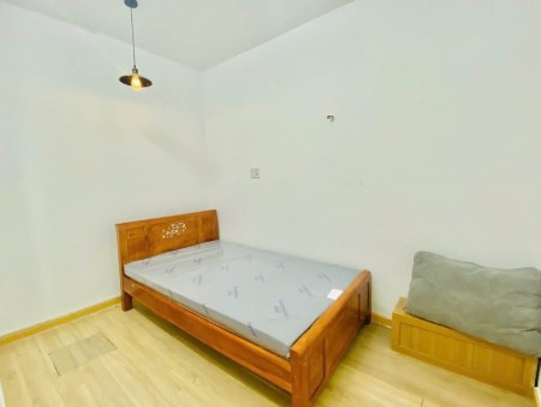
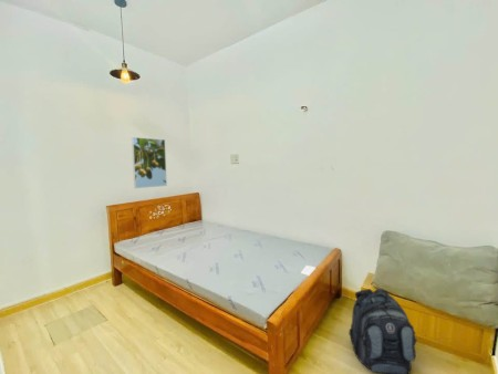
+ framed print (149, 163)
+ backpack (380, 322)
